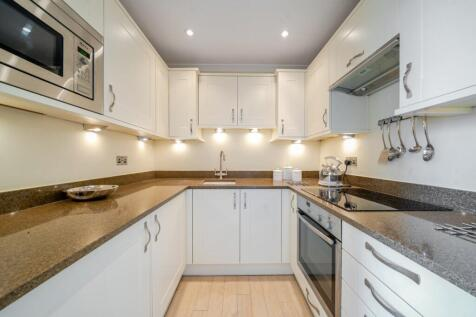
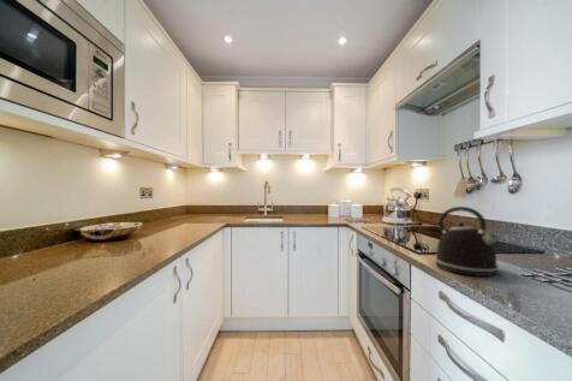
+ kettle (464, 237)
